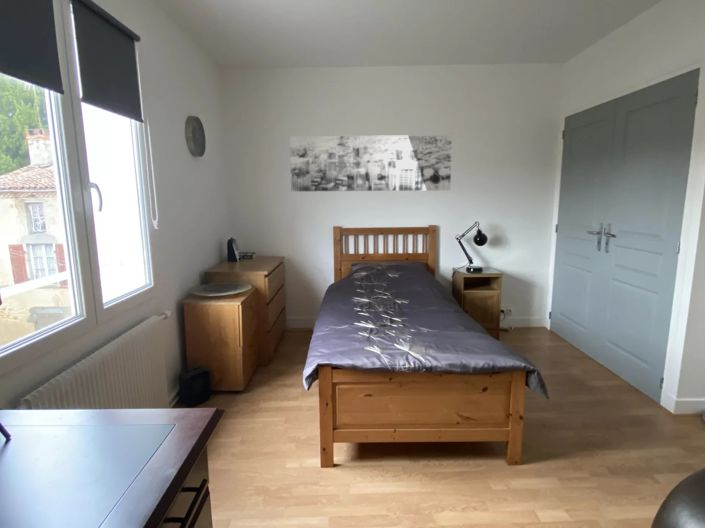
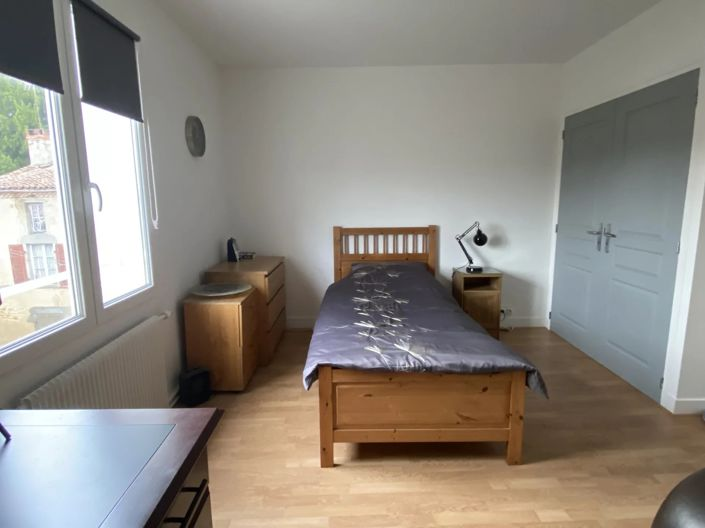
- wall art (370, 163)
